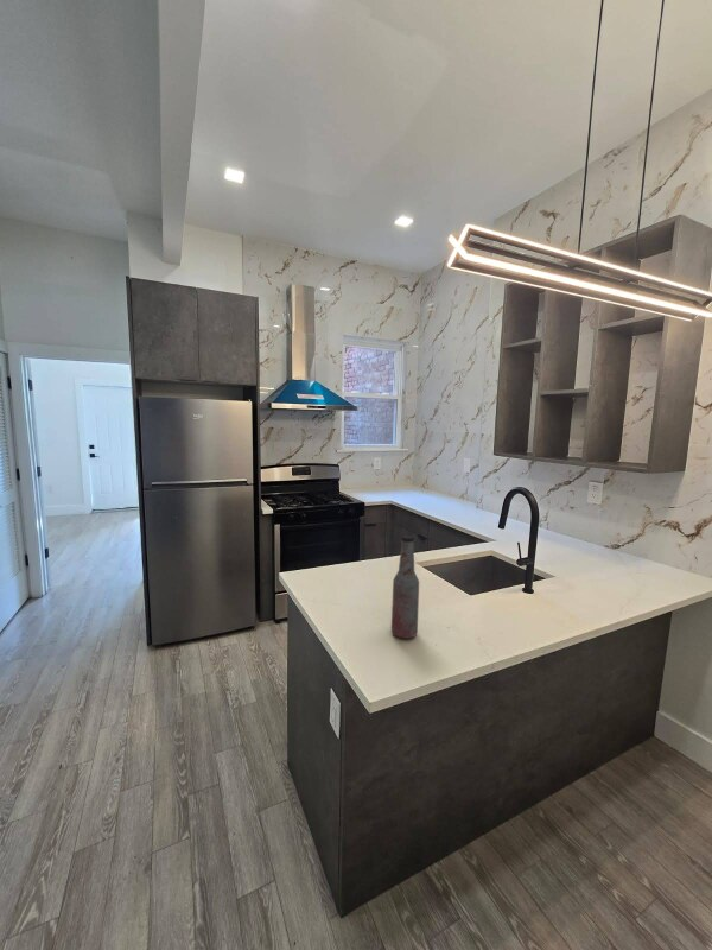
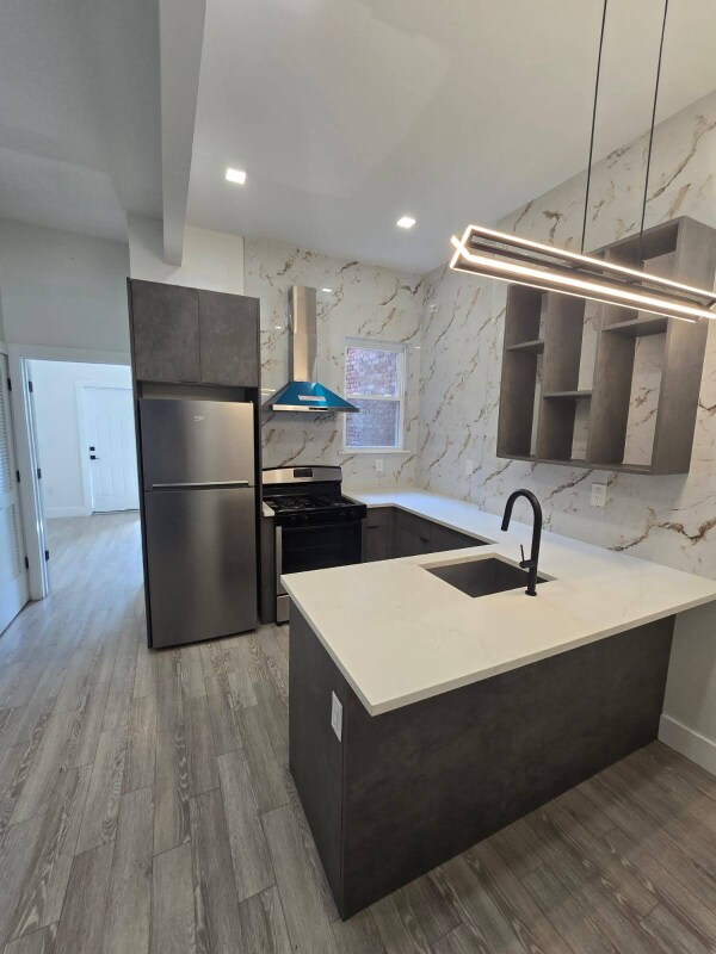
- bottle (406, 585)
